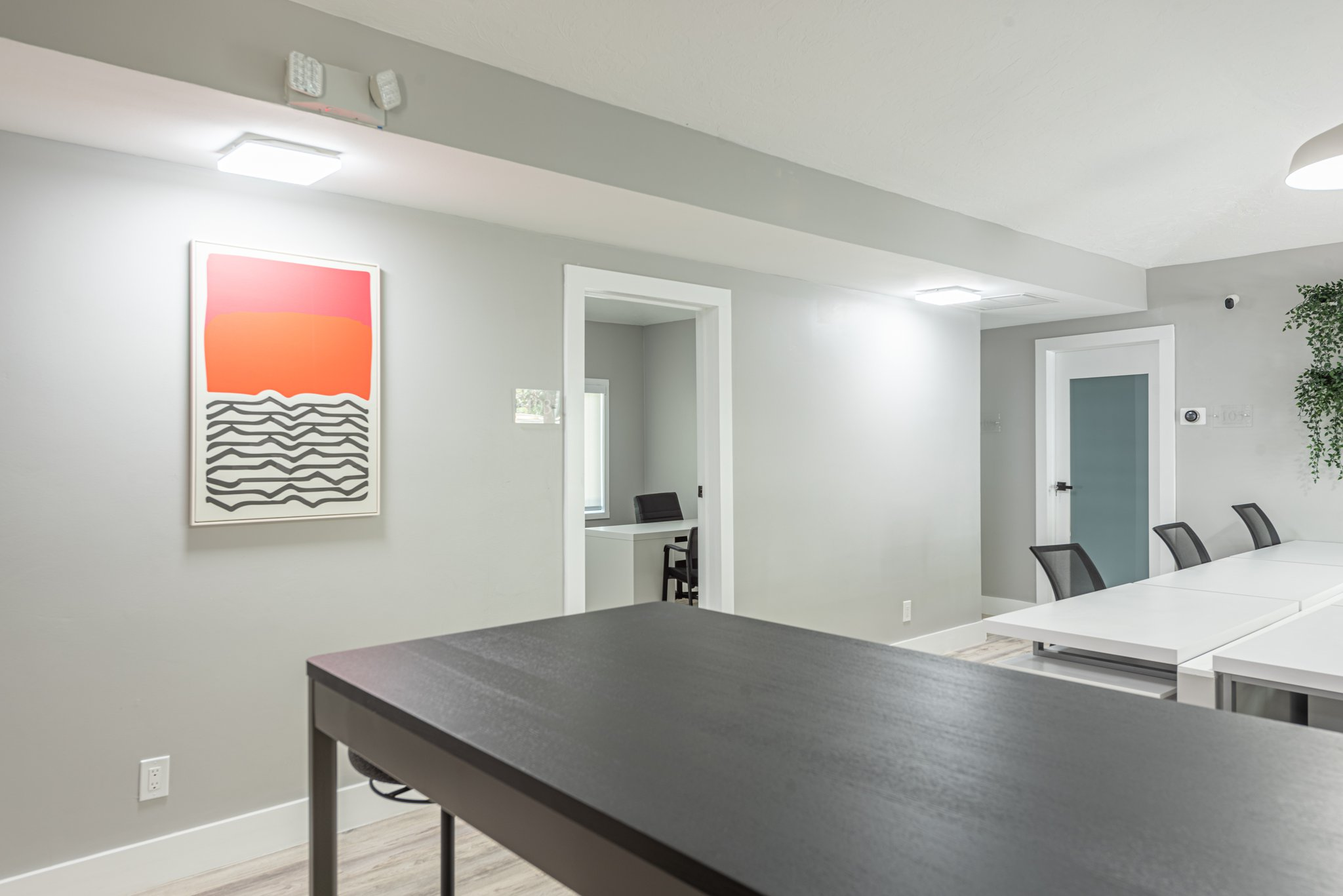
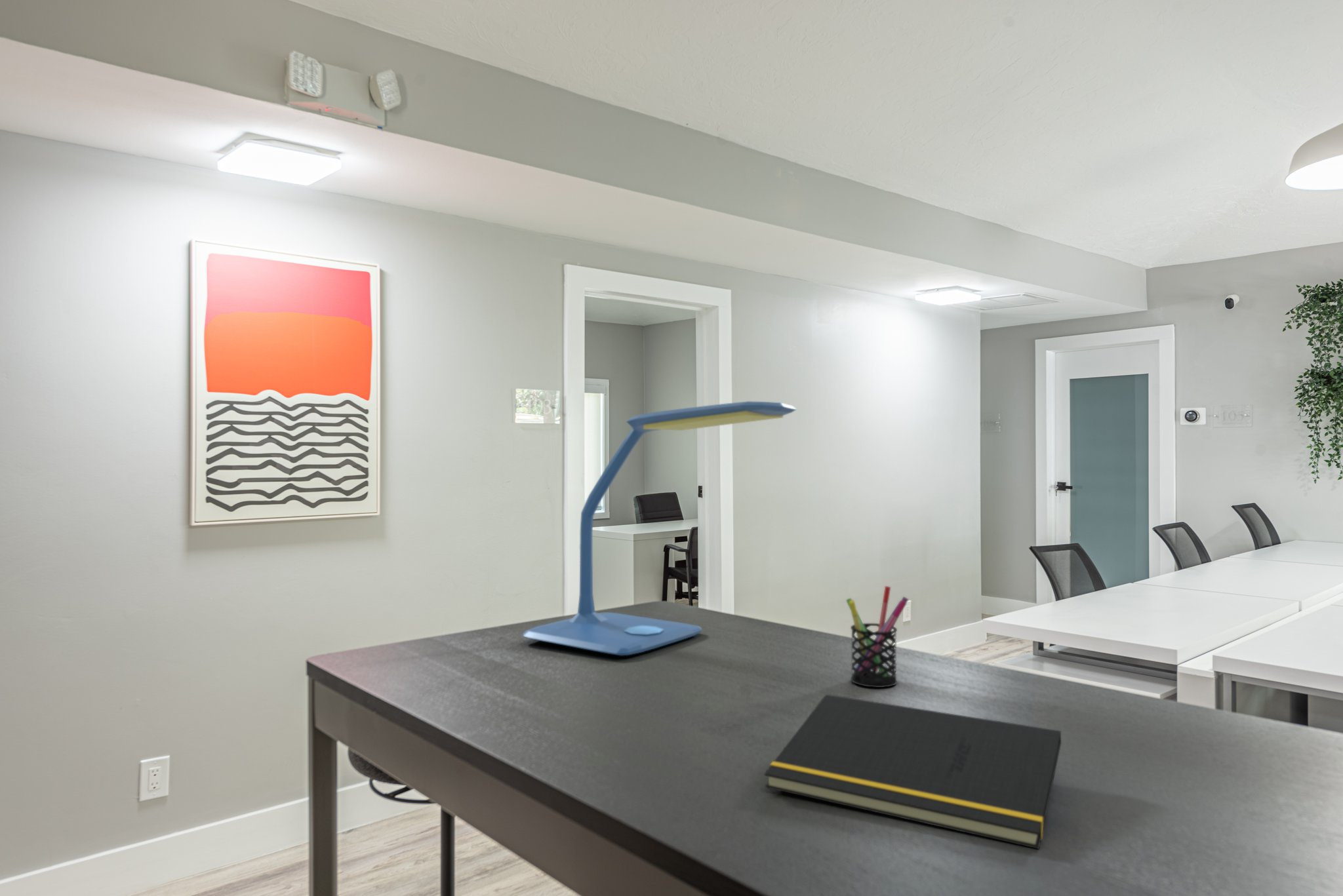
+ desk lamp (605, 494)
+ pen holder (871, 633)
+ notepad (915, 758)
